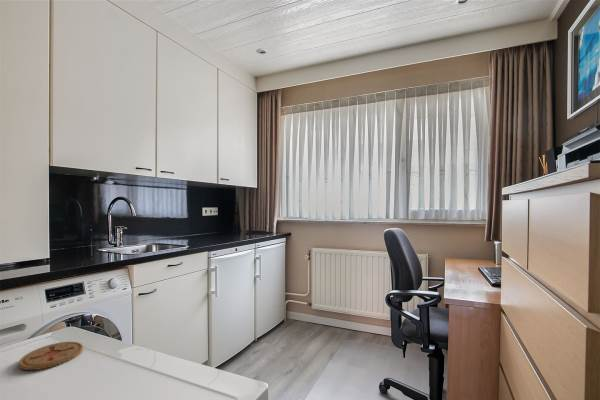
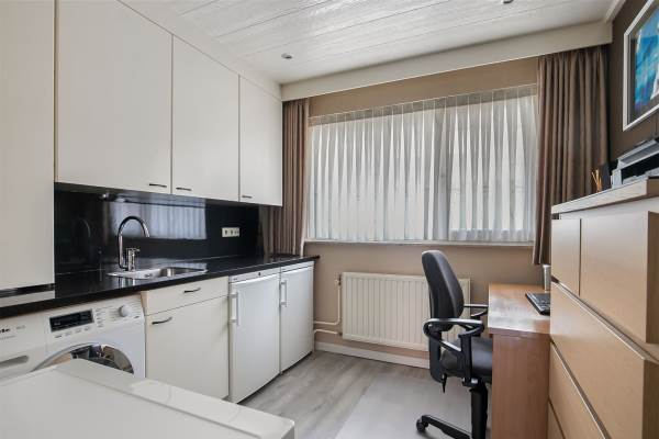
- coaster (52, 354)
